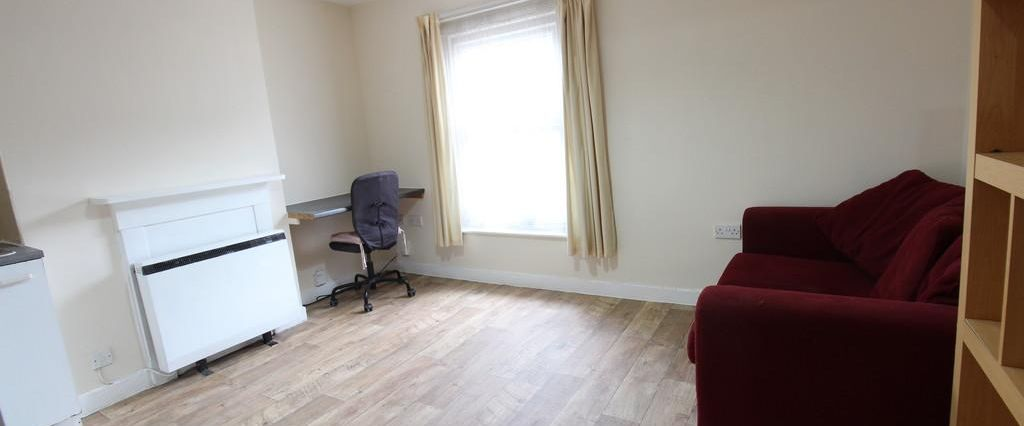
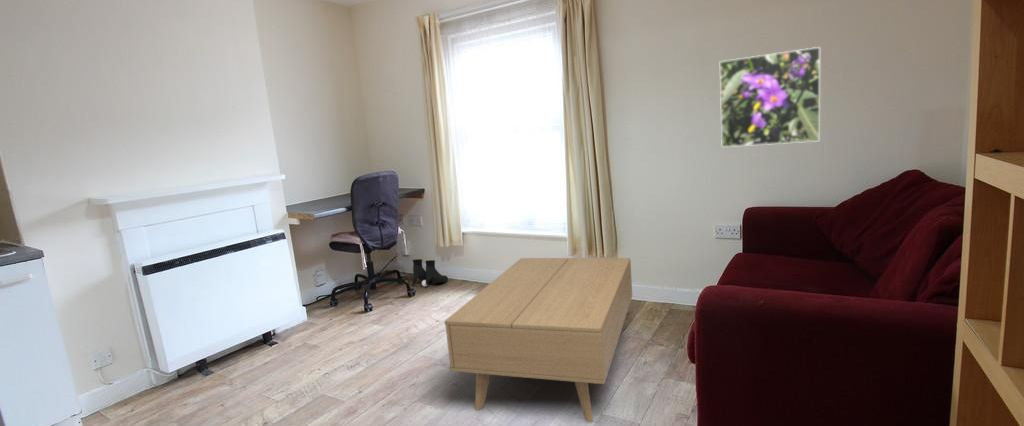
+ coffee table (552, 325)
+ boots (429, 270)
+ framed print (768, 100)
